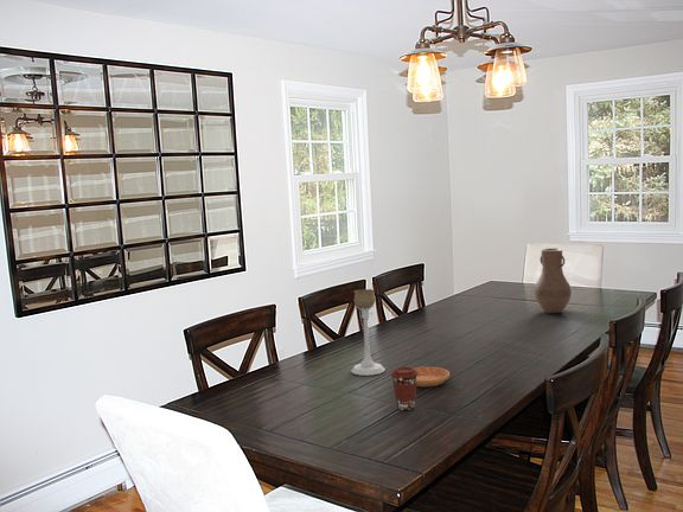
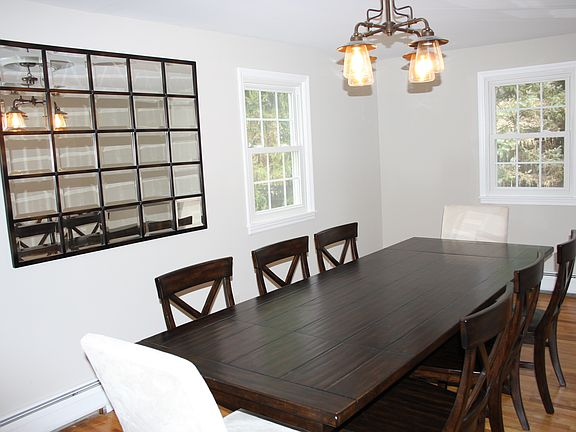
- vase (551, 280)
- candle holder (365, 331)
- saucer (426, 377)
- coffee cup (404, 388)
